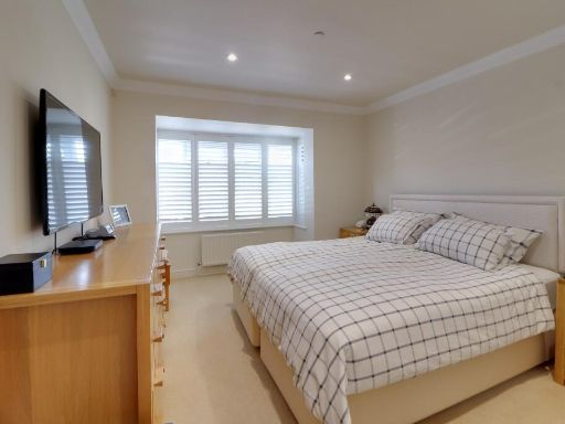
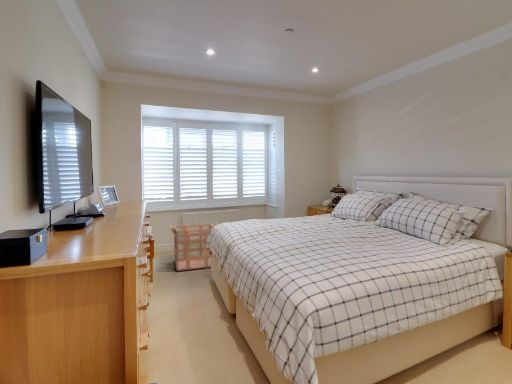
+ laundry basket (195, 244)
